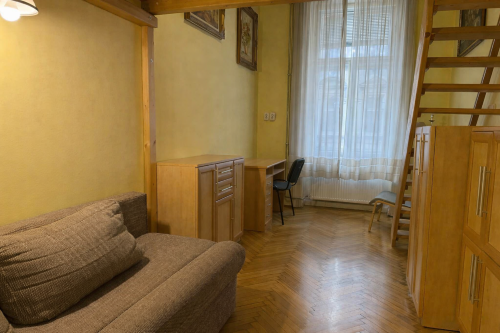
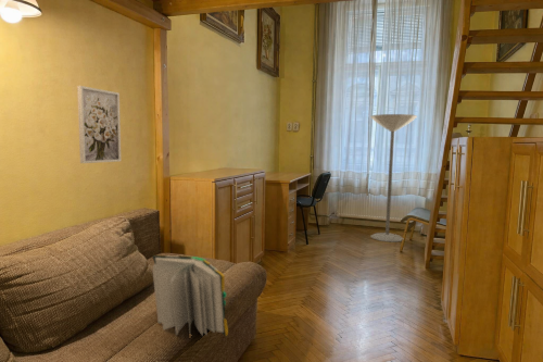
+ floor lamp (390, 177)
+ wall art (100, 126)
+ book (181, 291)
